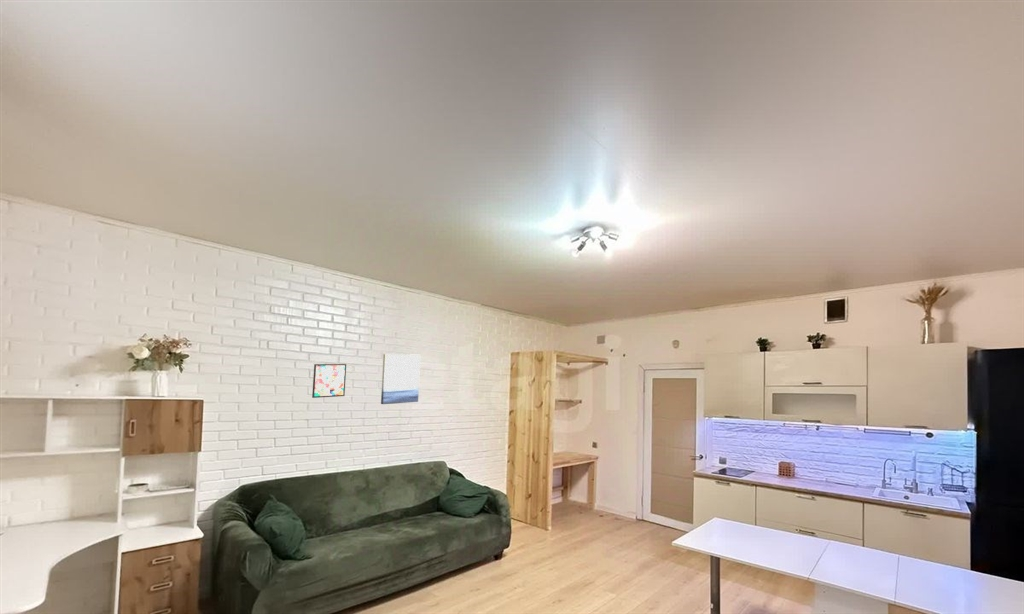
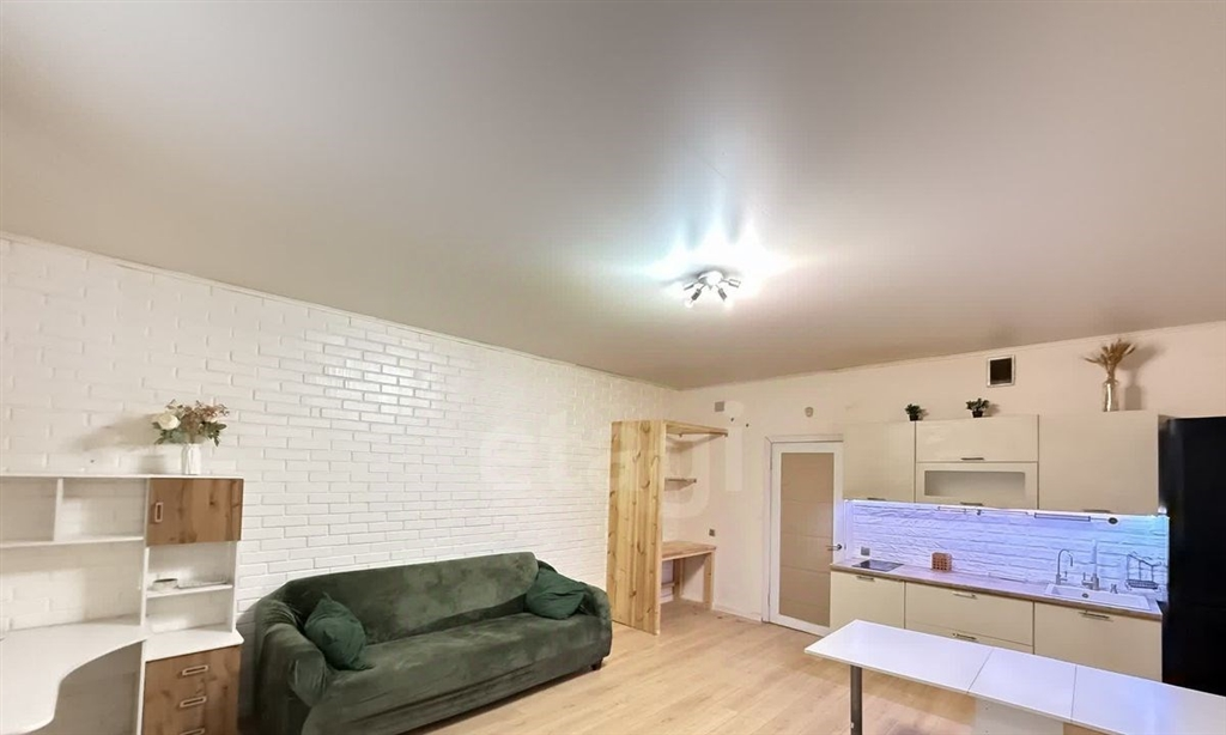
- wall art (401, 378)
- wall art (329, 380)
